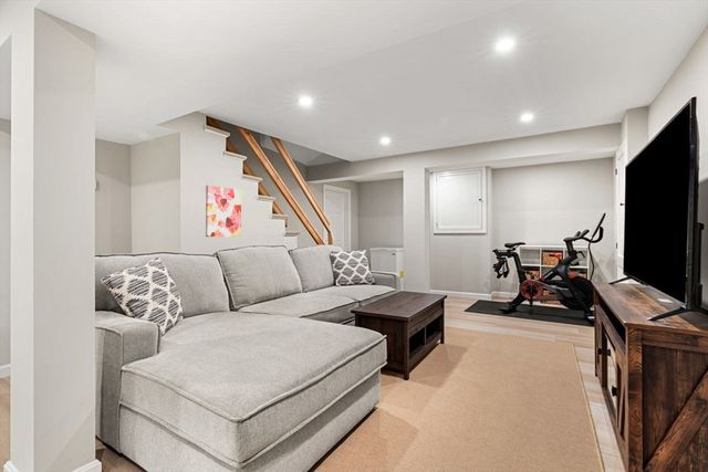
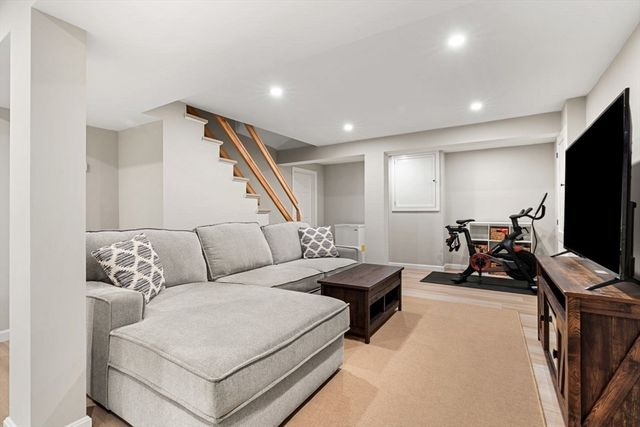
- wall art (223, 212)
